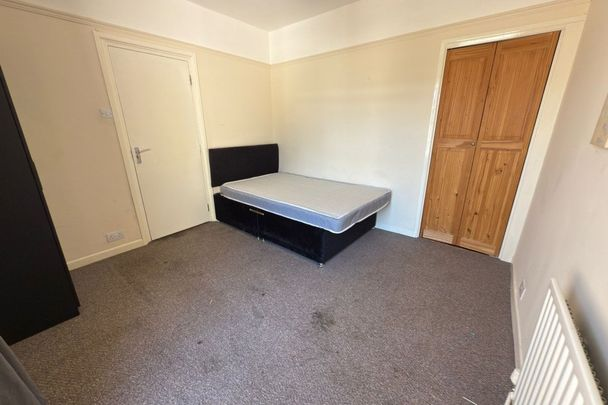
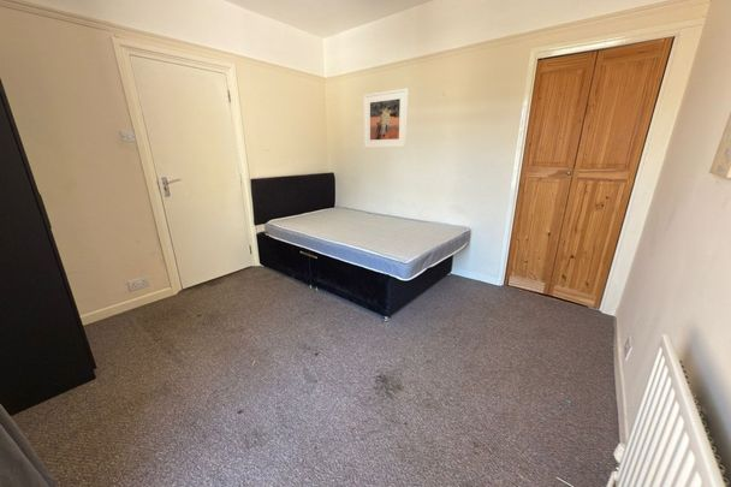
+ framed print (384, 120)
